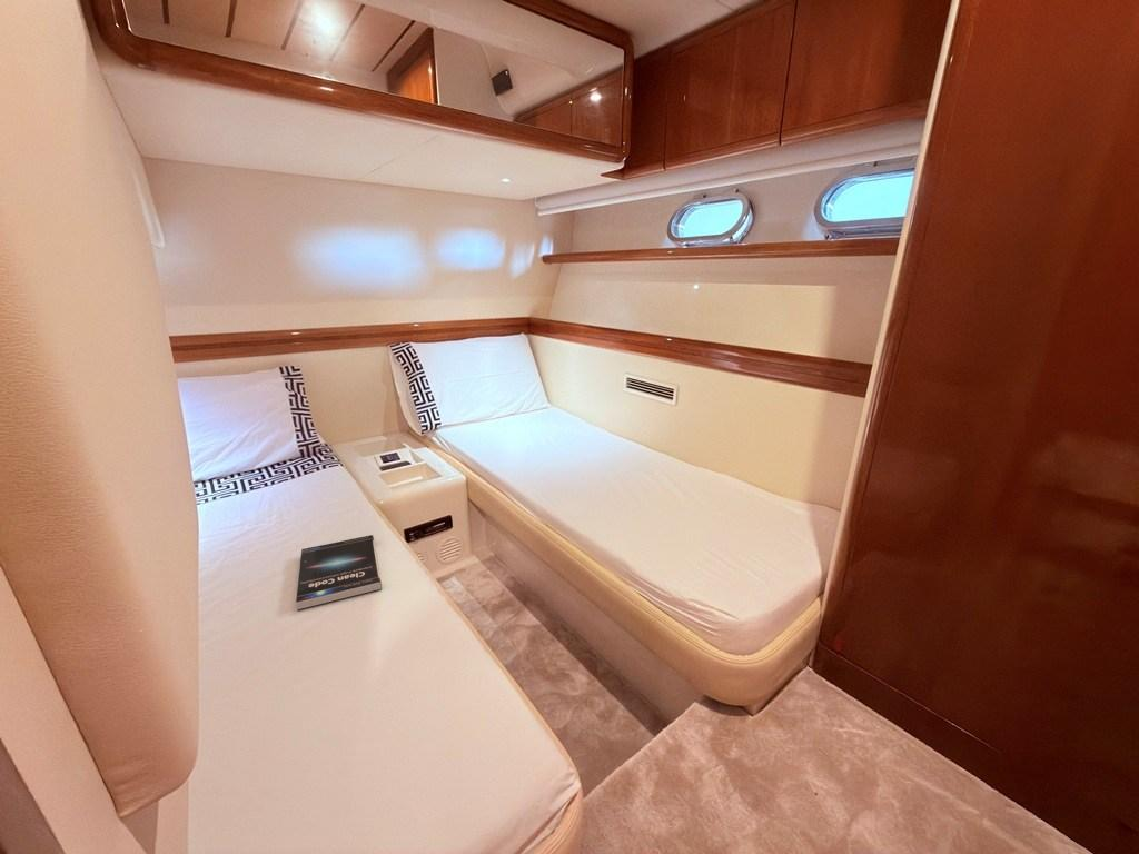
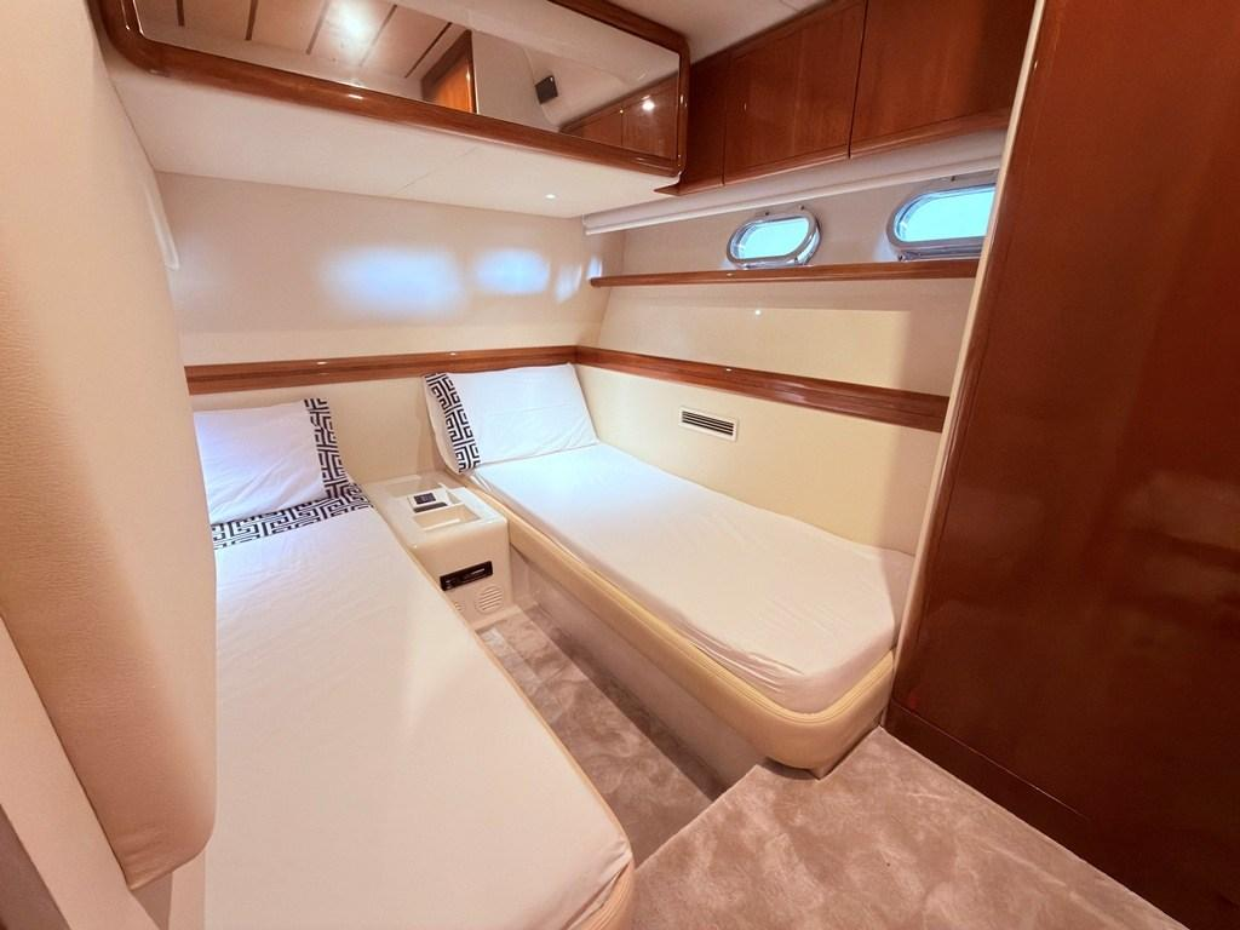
- book (339, 567)
